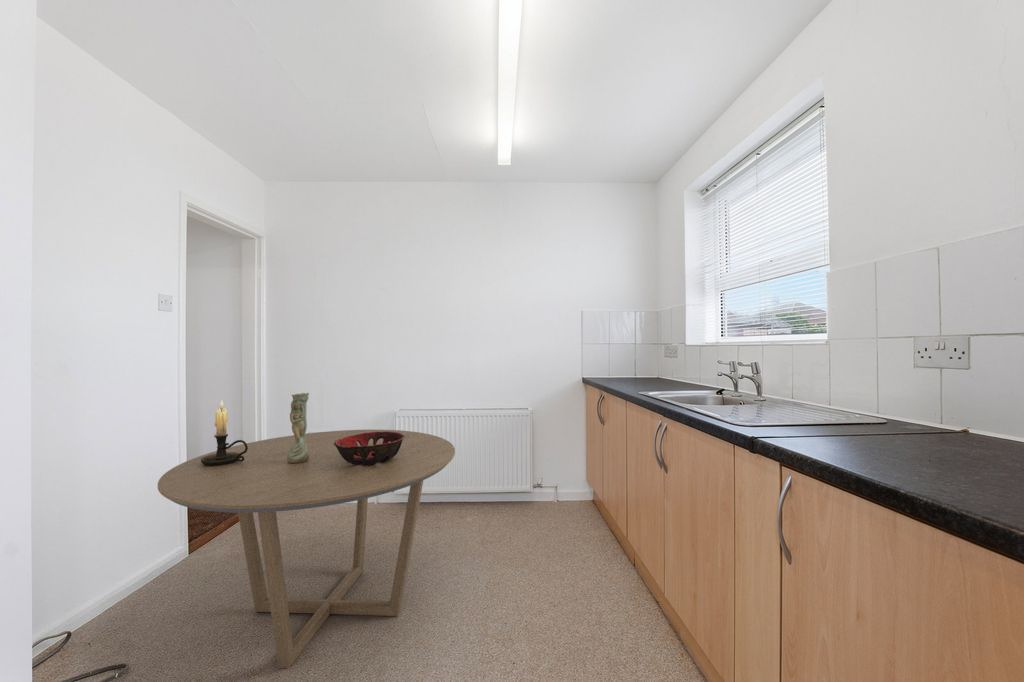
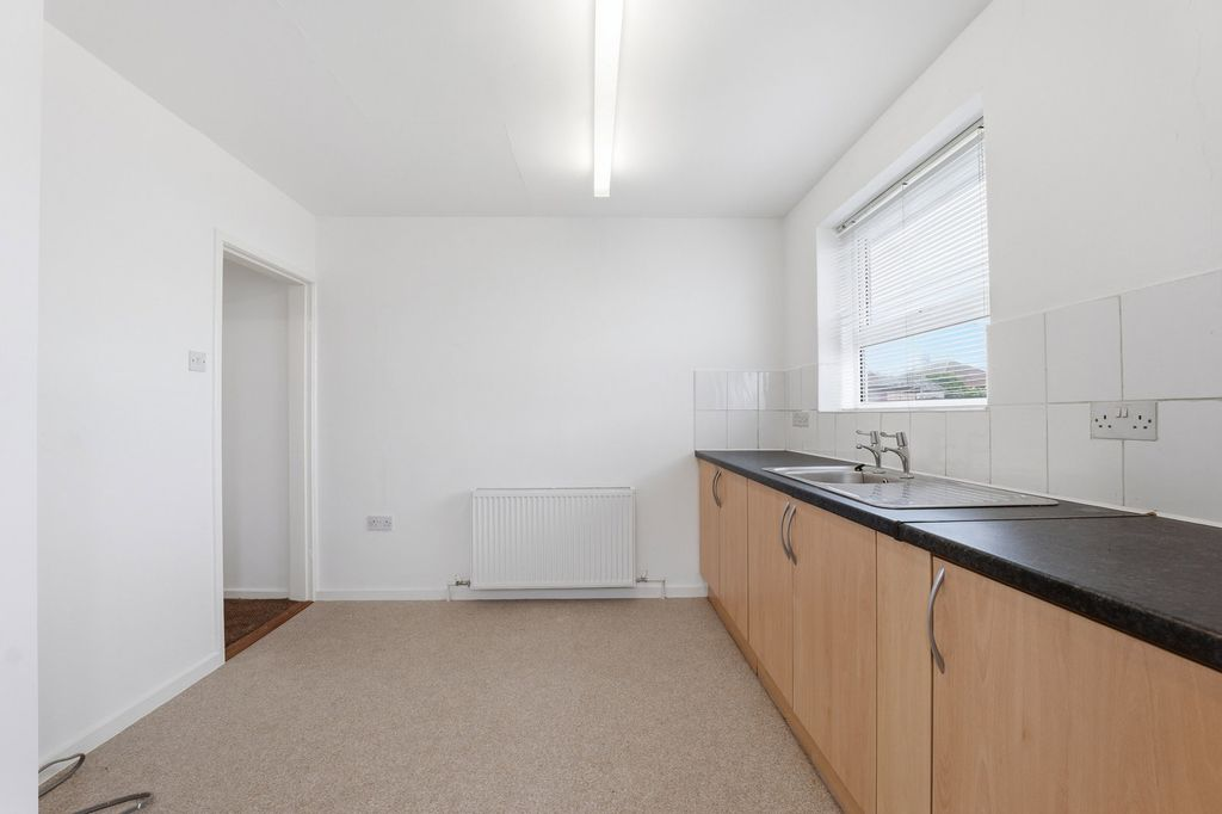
- decorative bowl (370, 448)
- dining table (322, 506)
- vase (298, 427)
- candle holder (225, 430)
